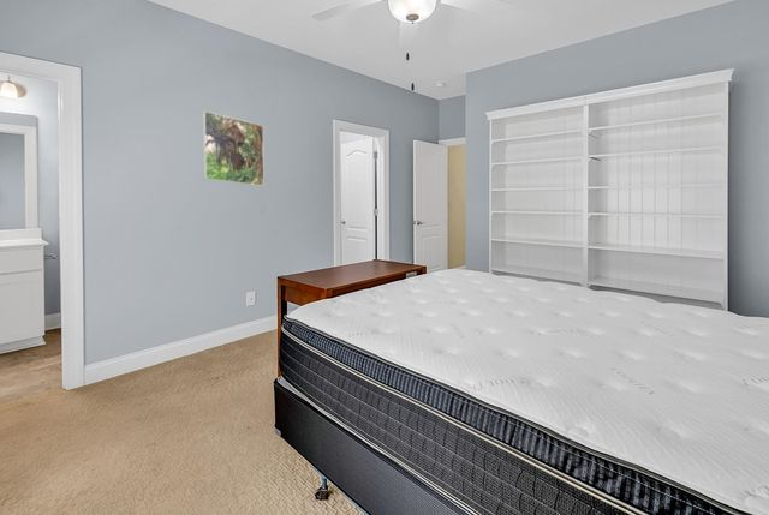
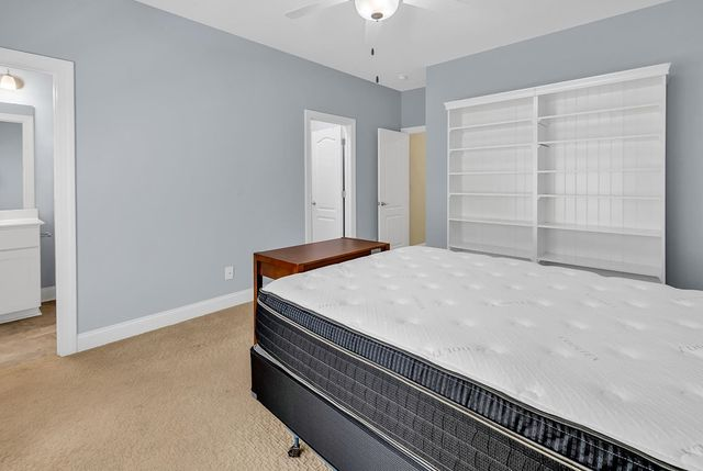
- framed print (234, 150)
